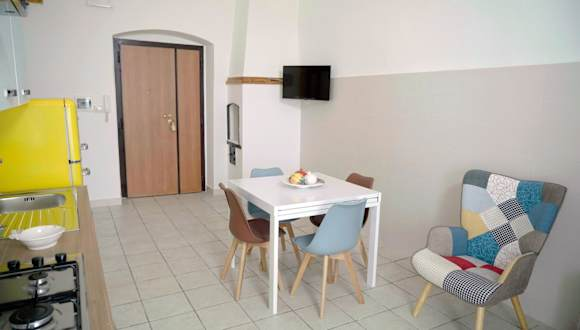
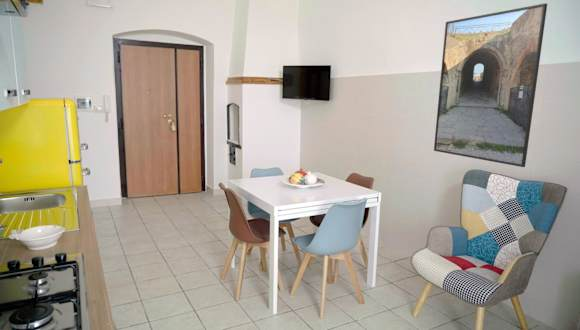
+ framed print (482, 88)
